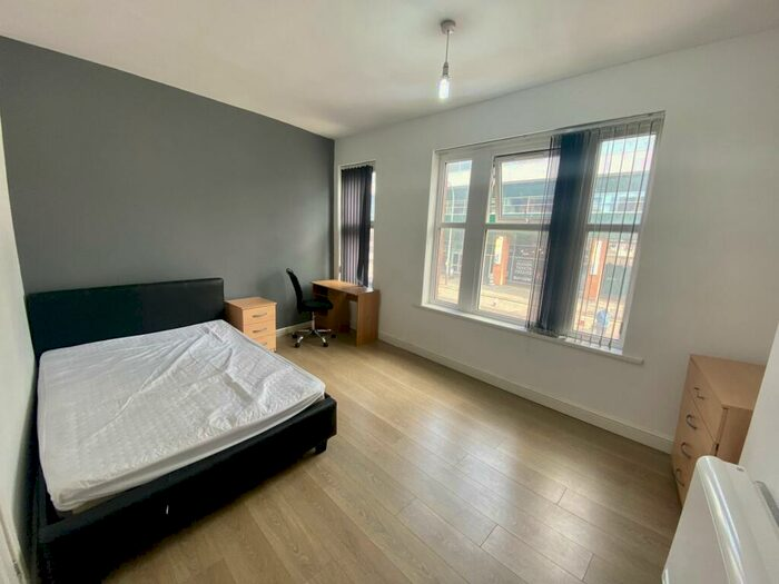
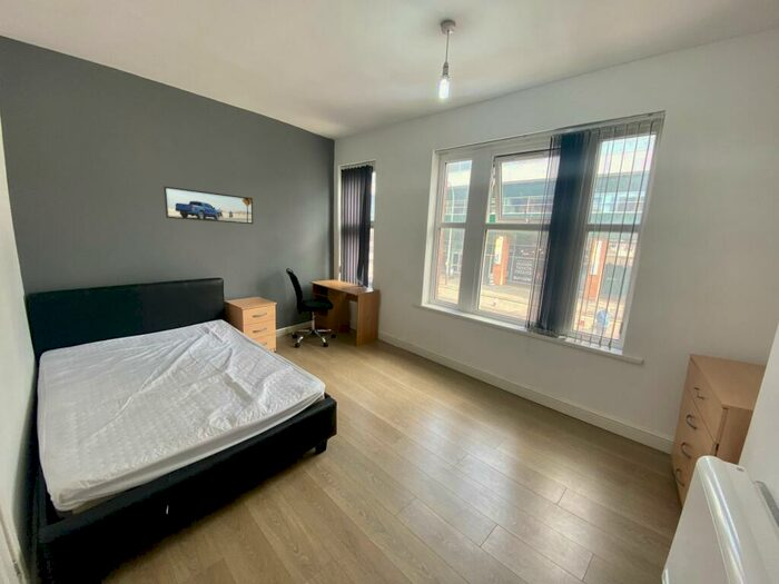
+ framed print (213, 207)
